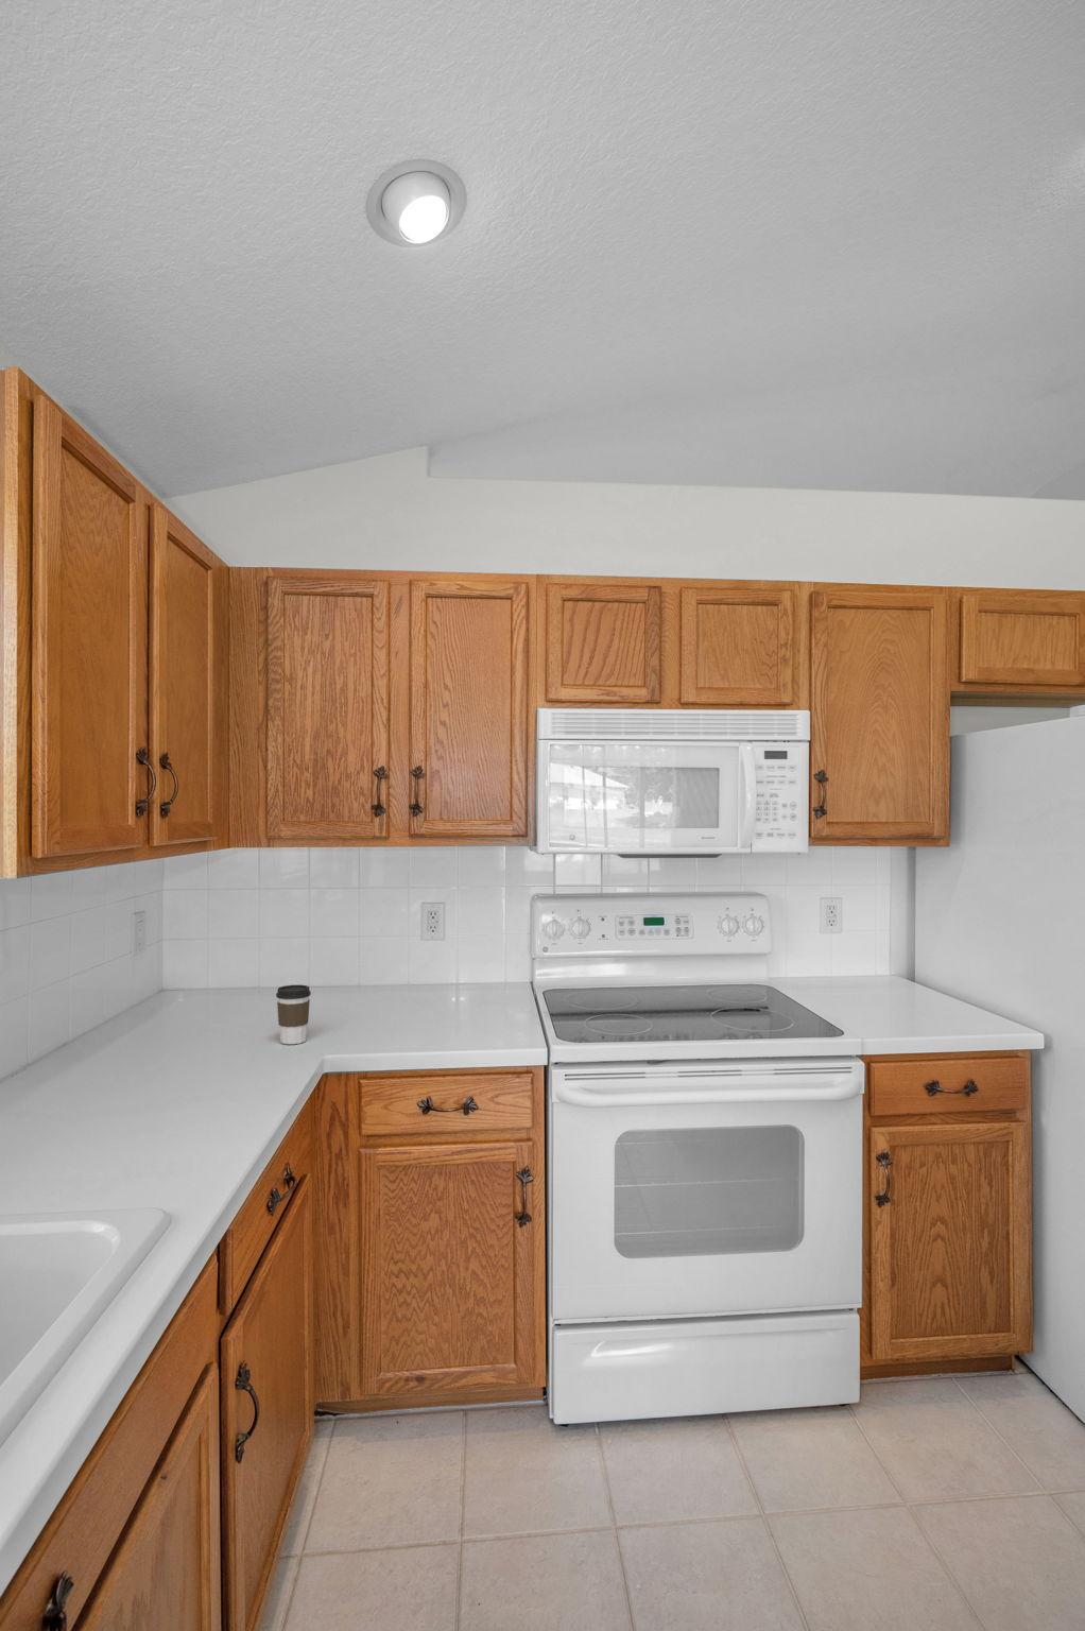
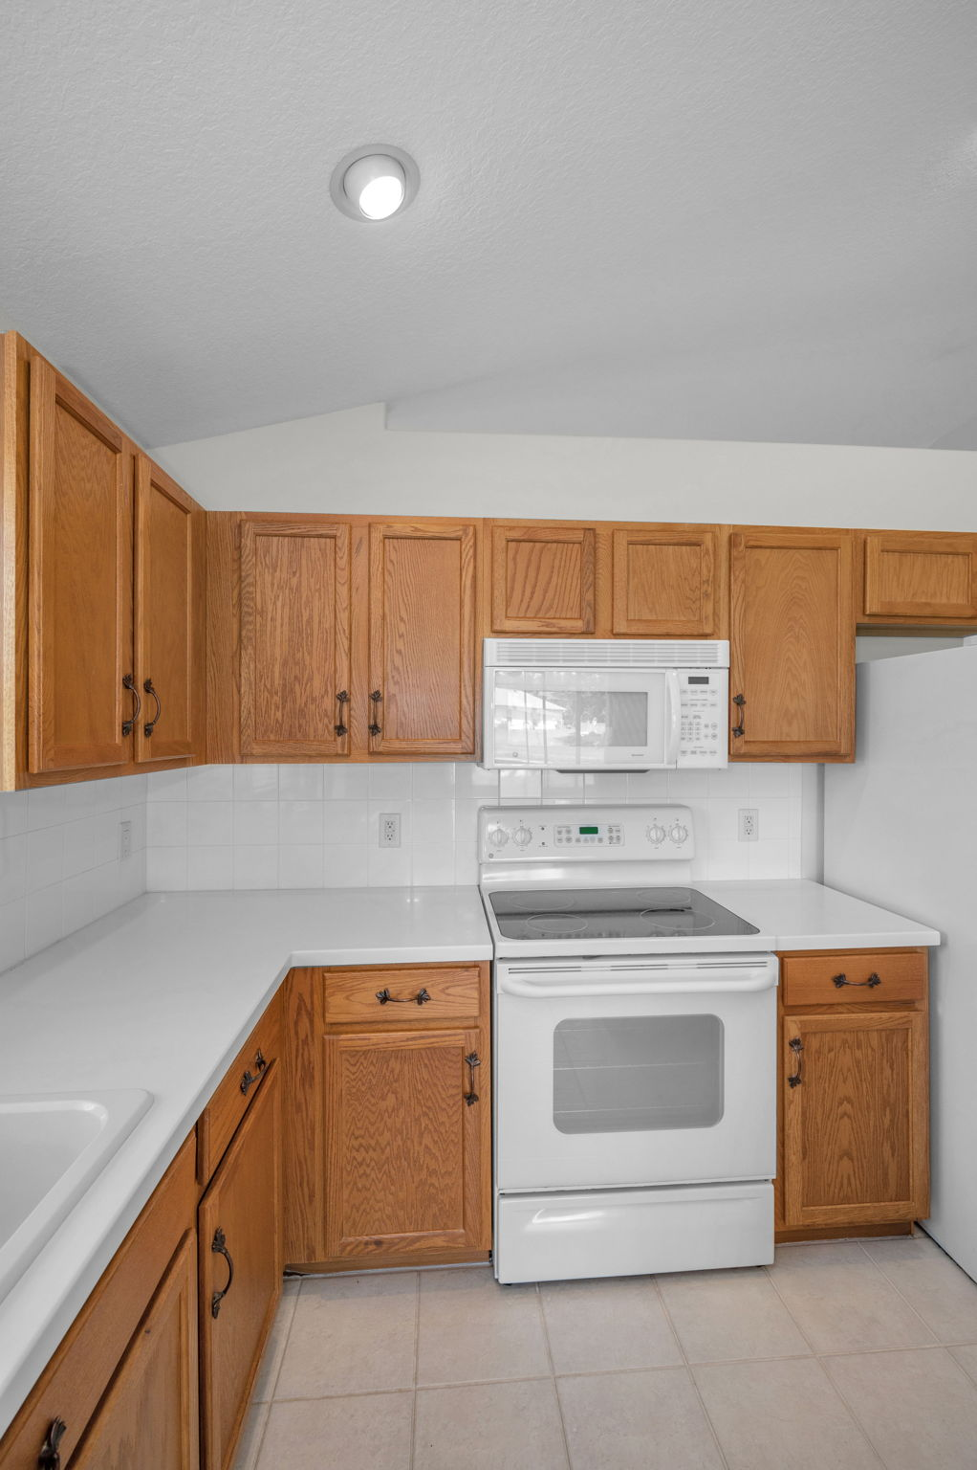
- coffee cup (293, 1013)
